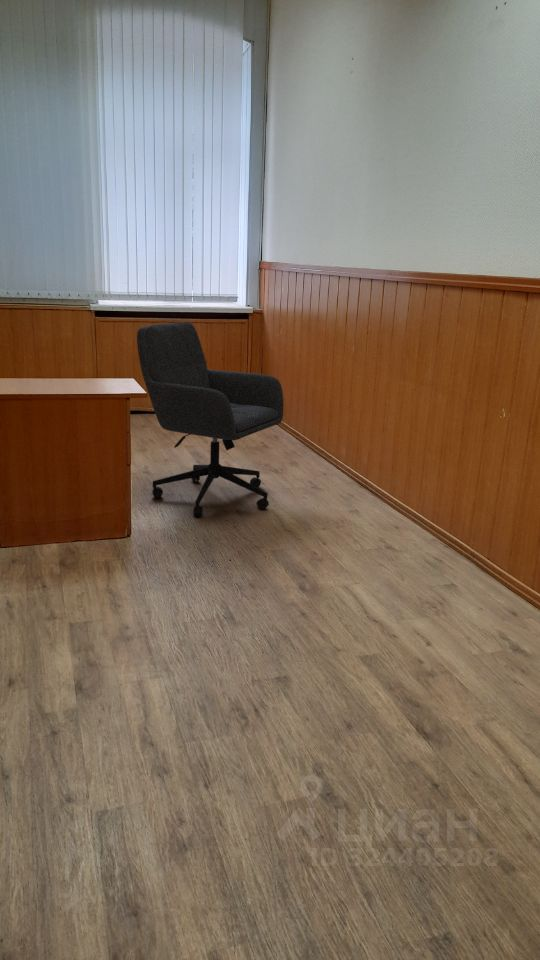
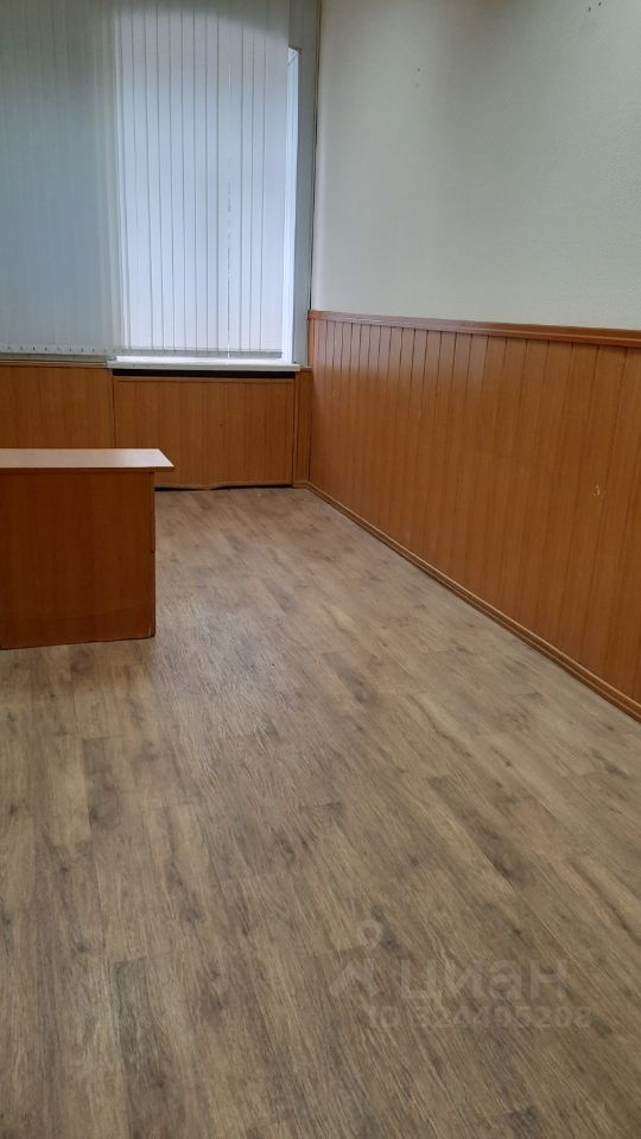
- office chair (212, 415)
